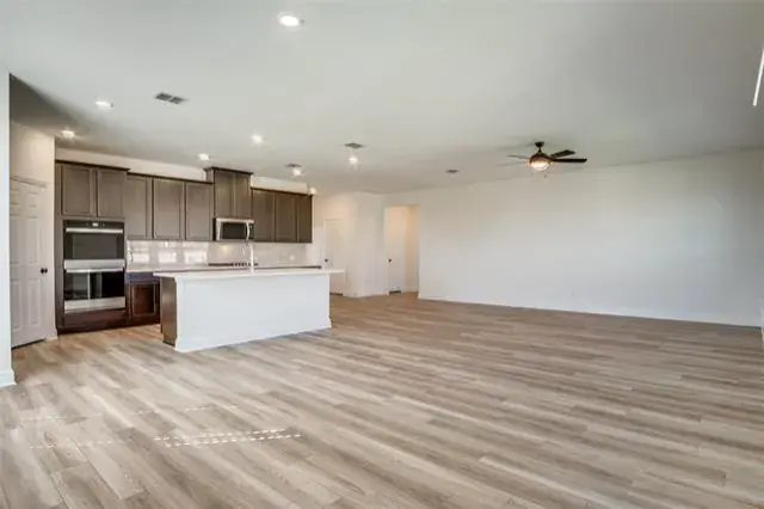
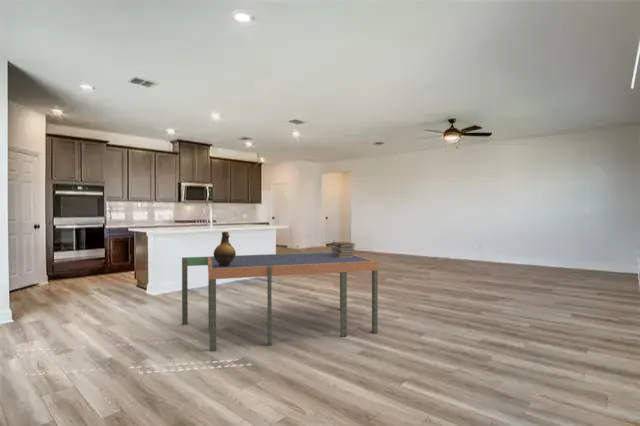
+ dining table (271, 296)
+ ceramic jug (224, 248)
+ book stack (343, 249)
